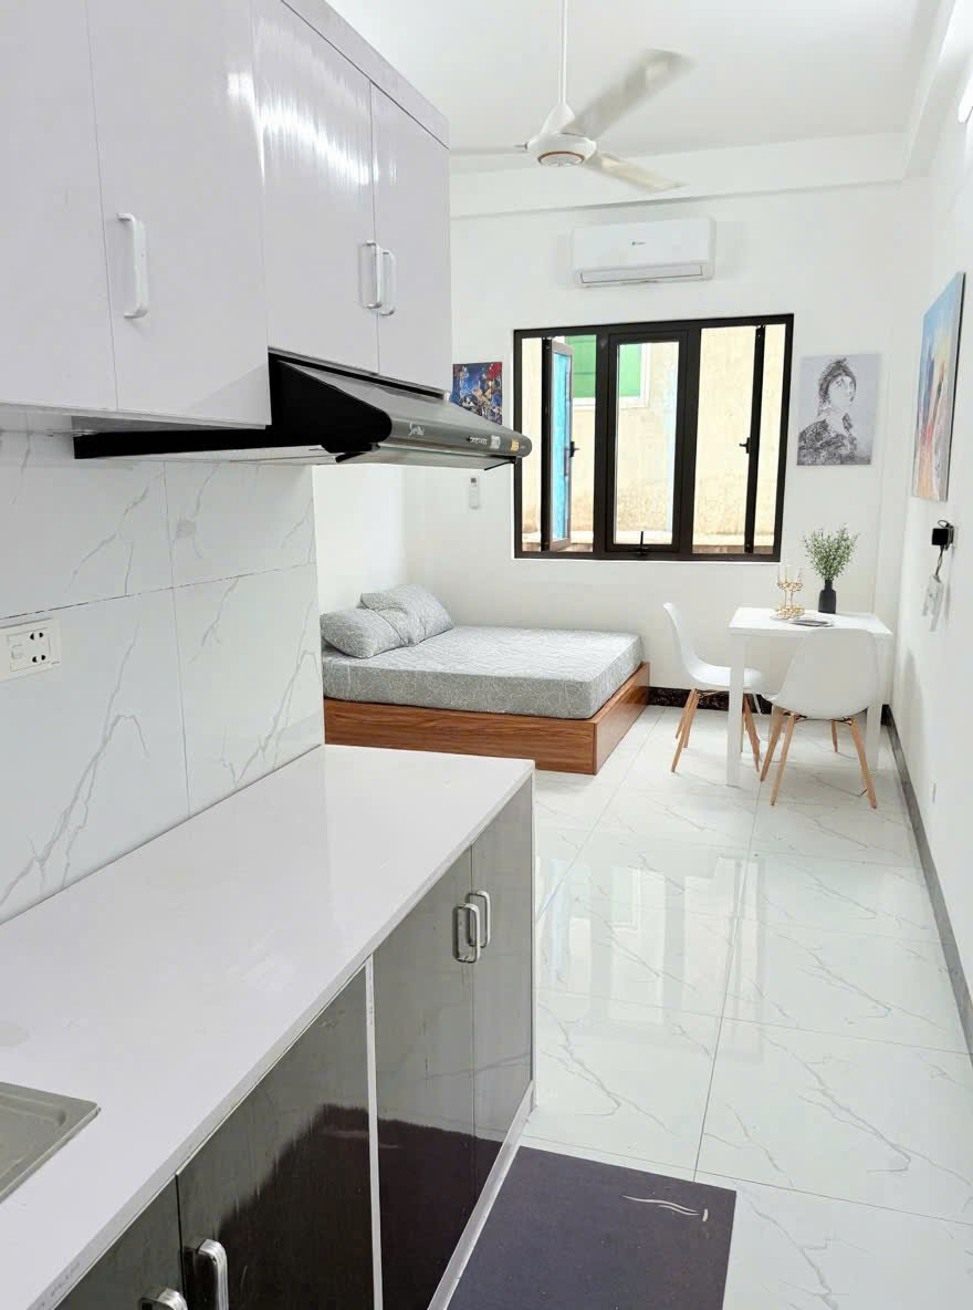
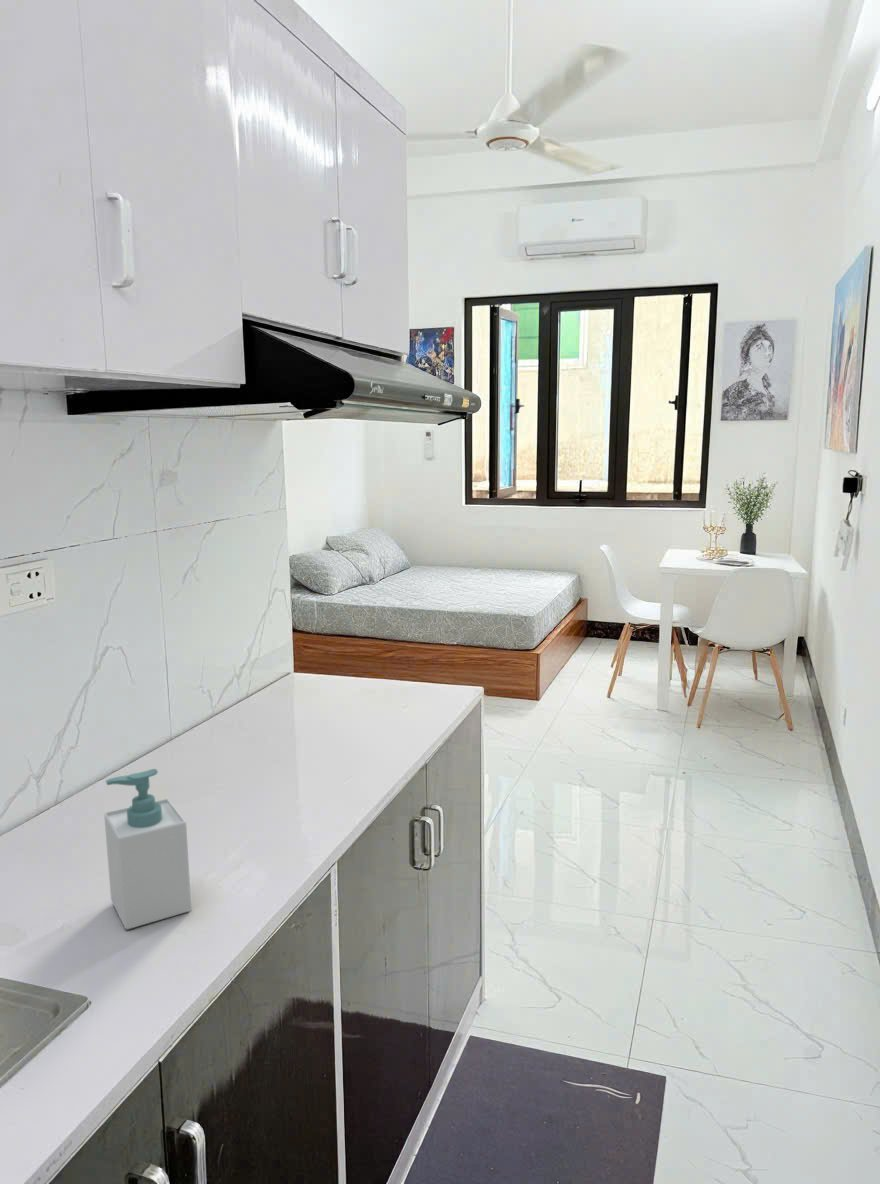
+ soap bottle (145, 840)
